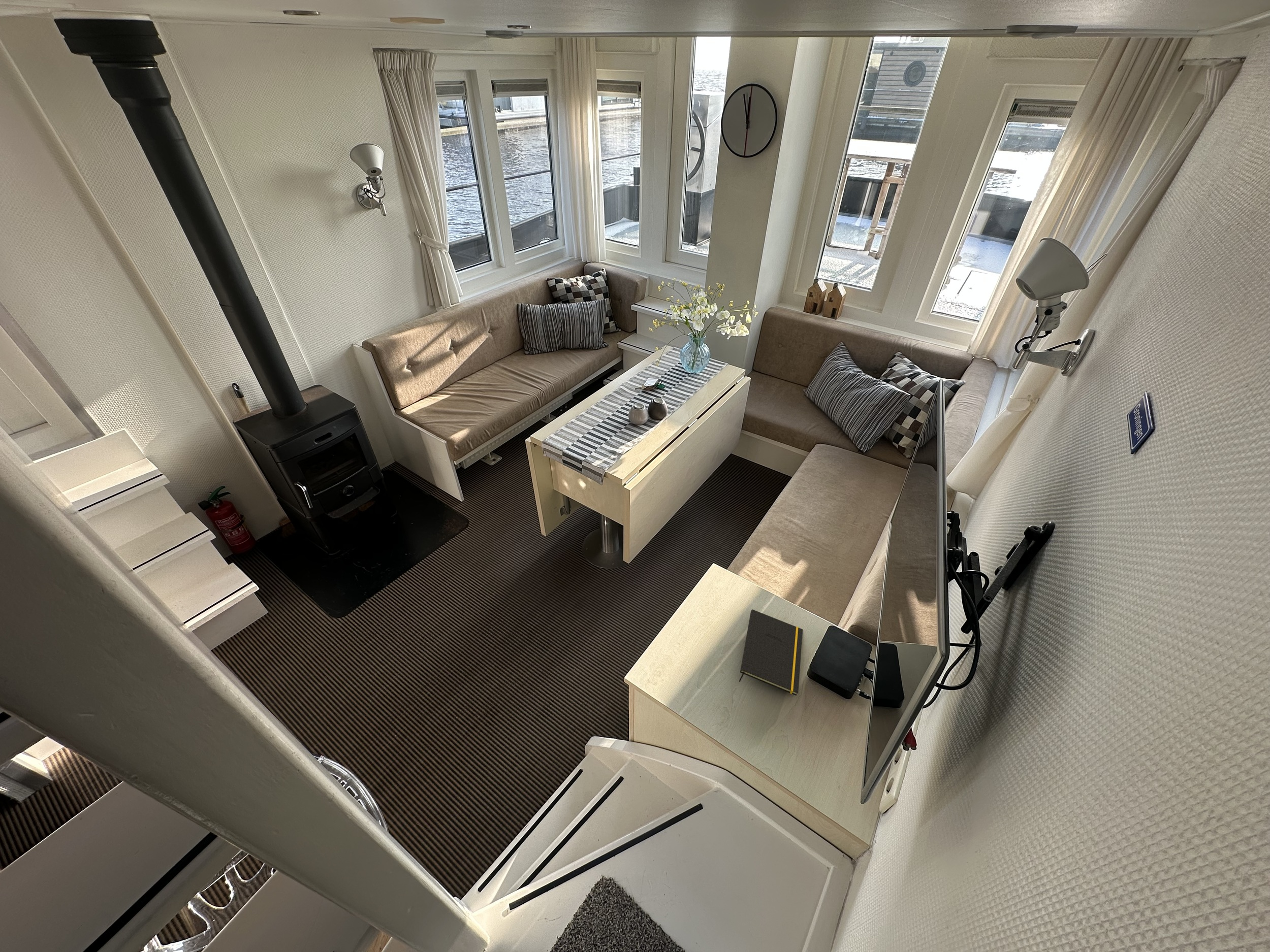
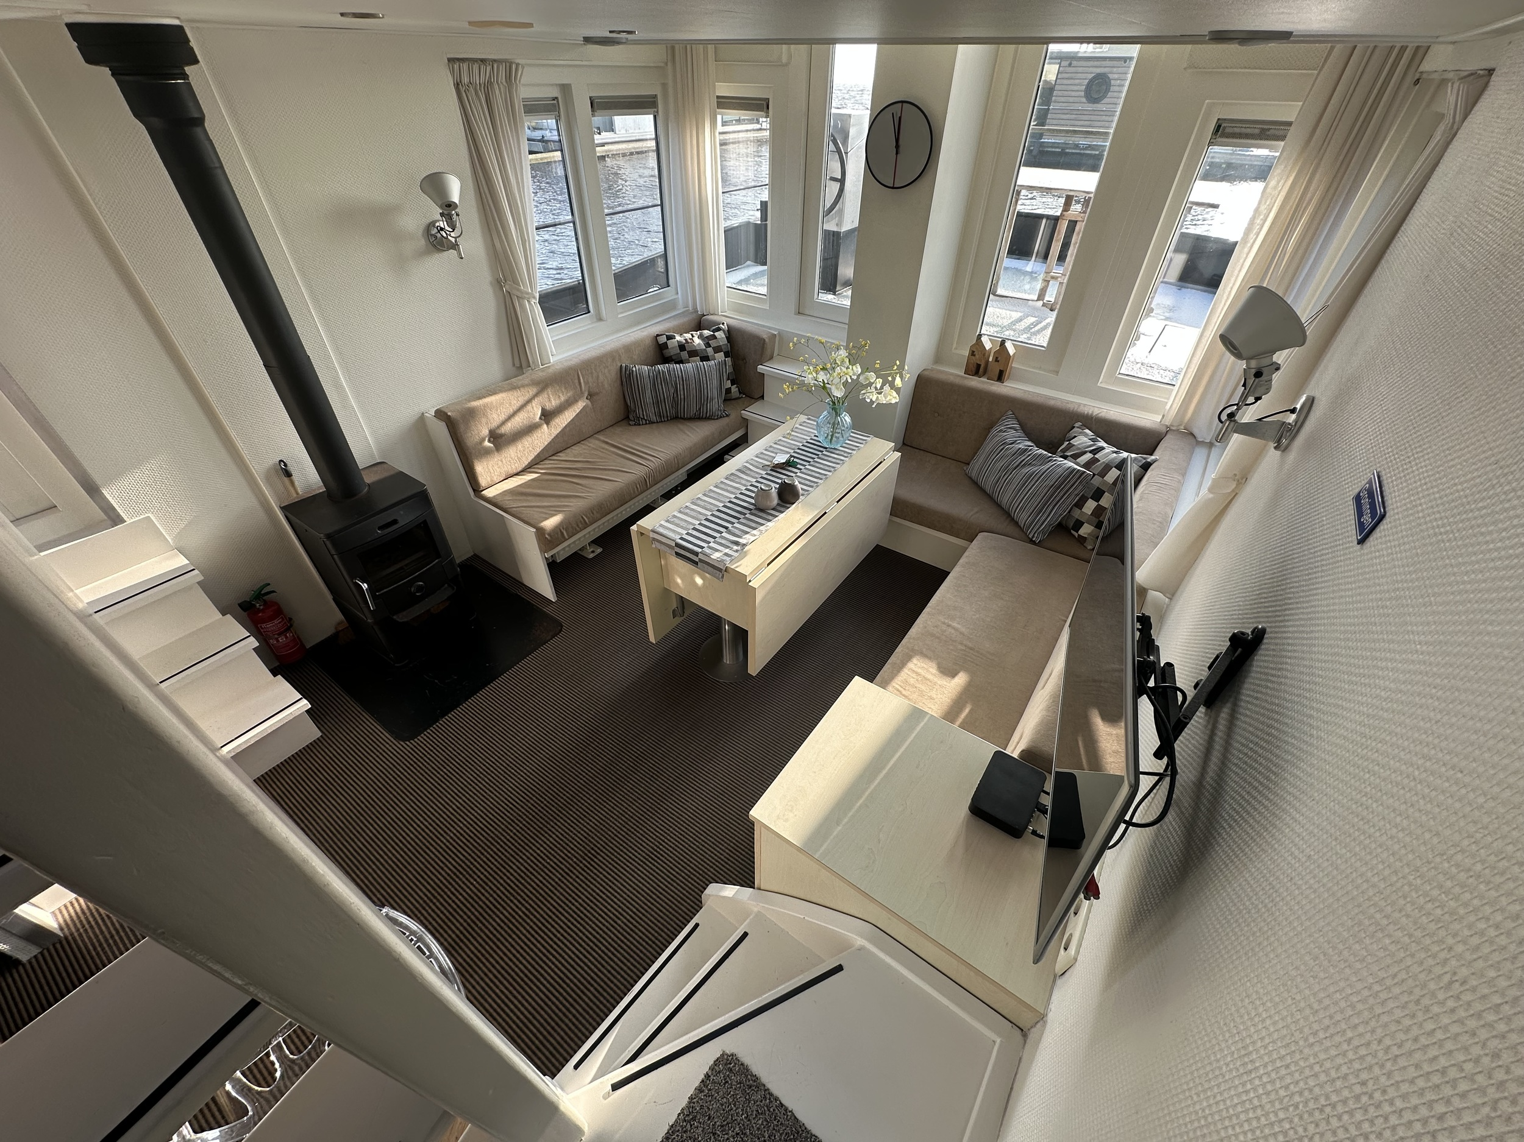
- notepad (773, 649)
